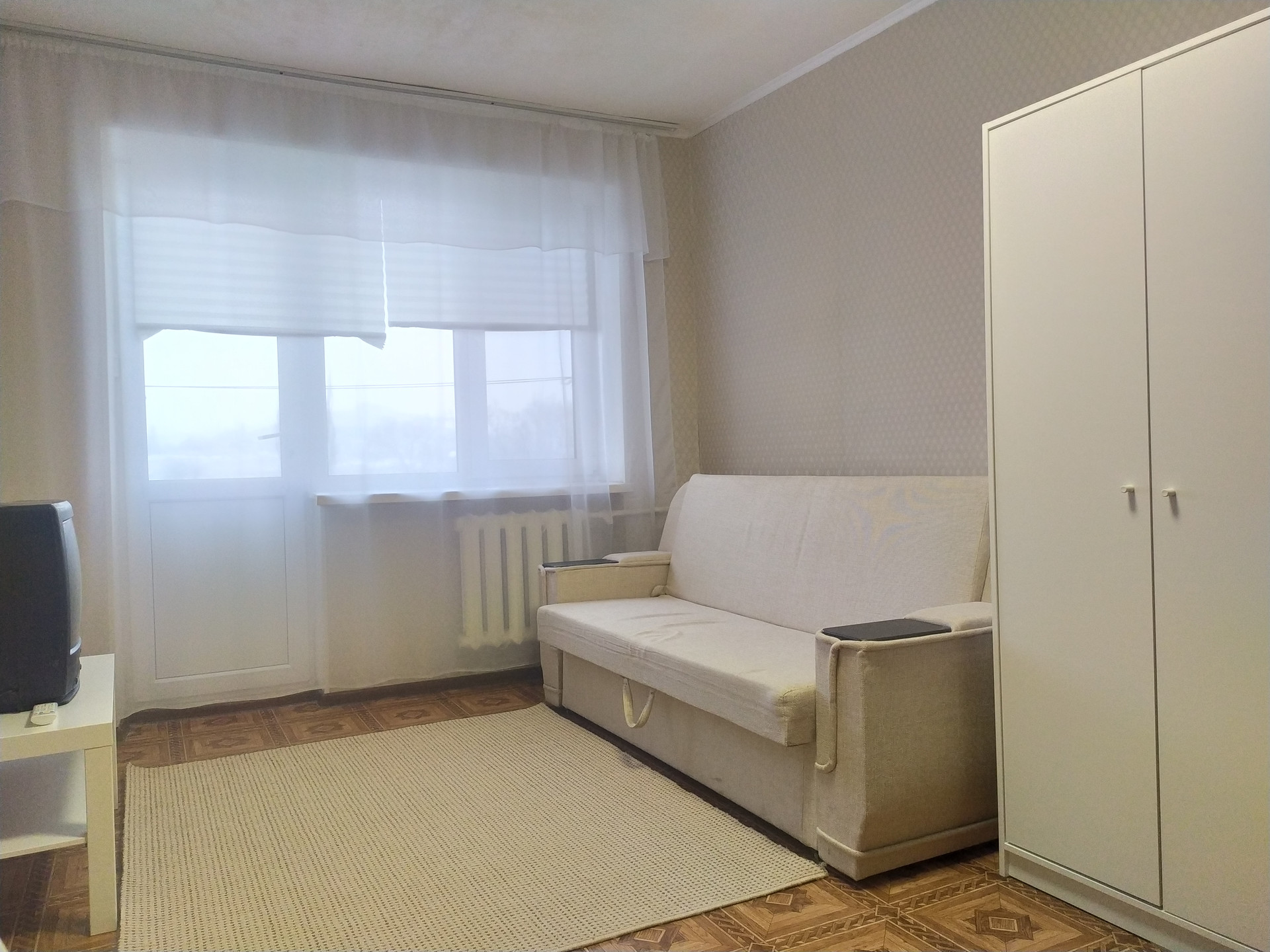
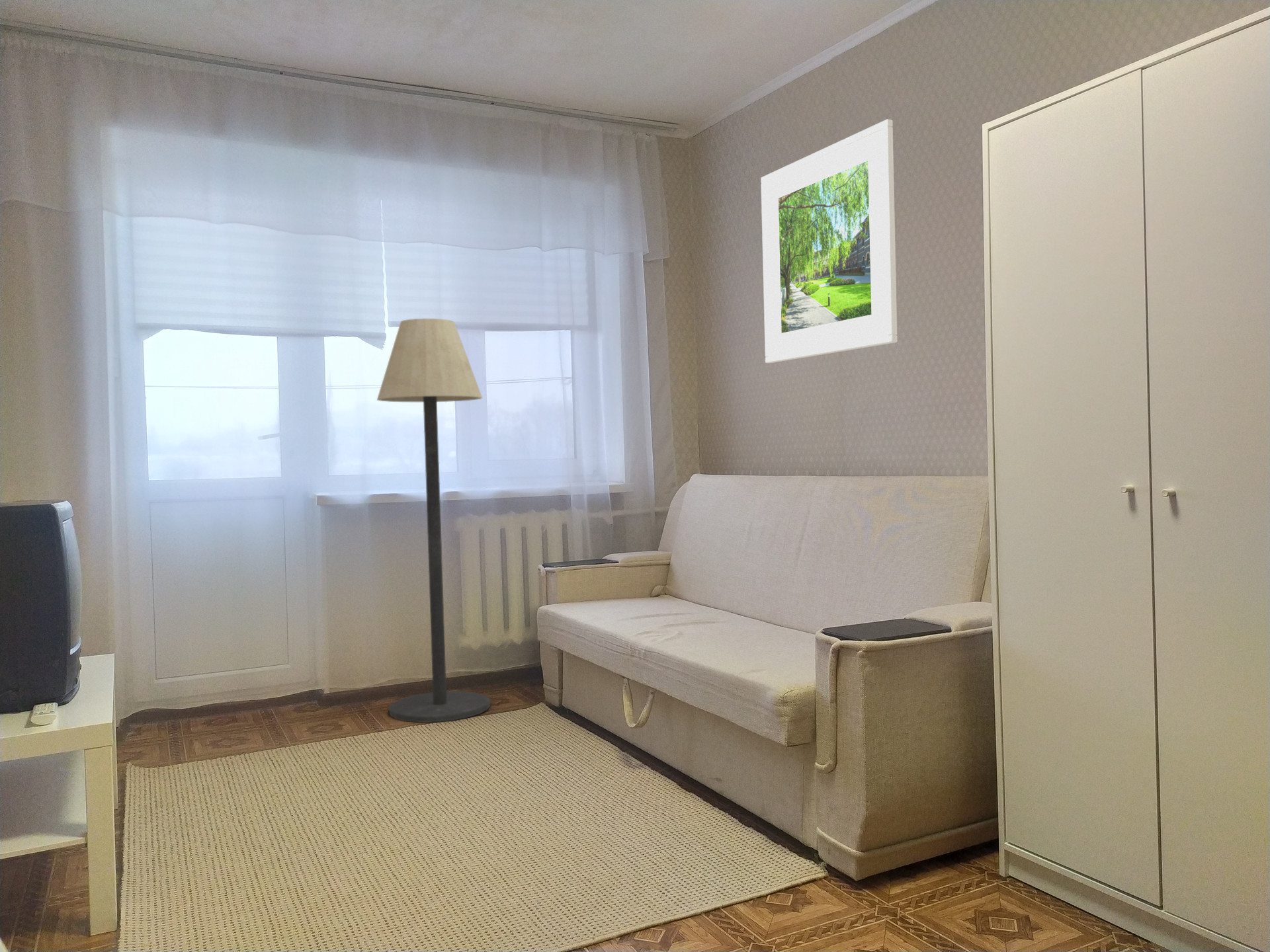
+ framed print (823, 253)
+ floor lamp (433, 516)
